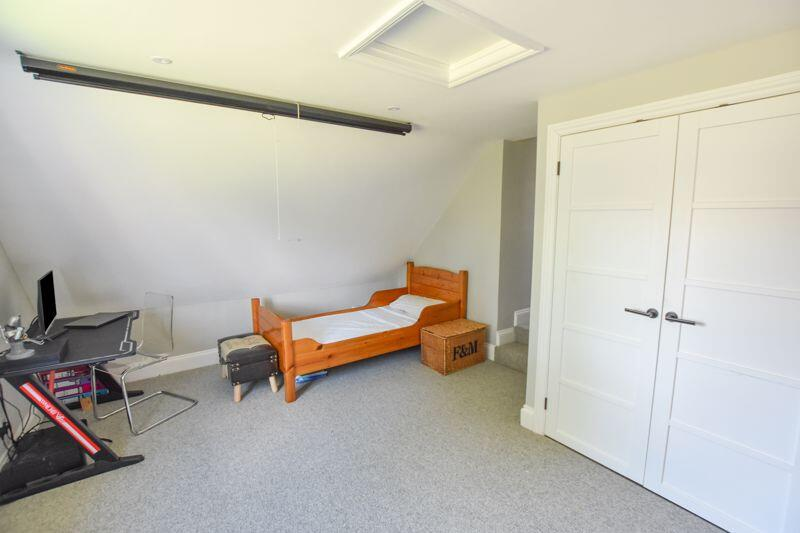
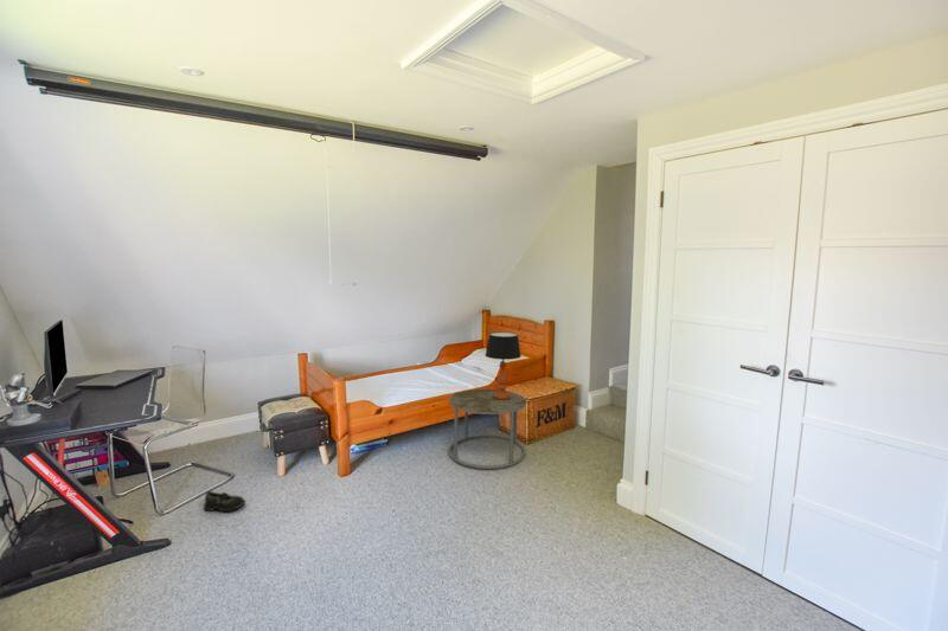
+ side table (485, 434)
+ shoe (224, 500)
+ table lamp (502, 366)
